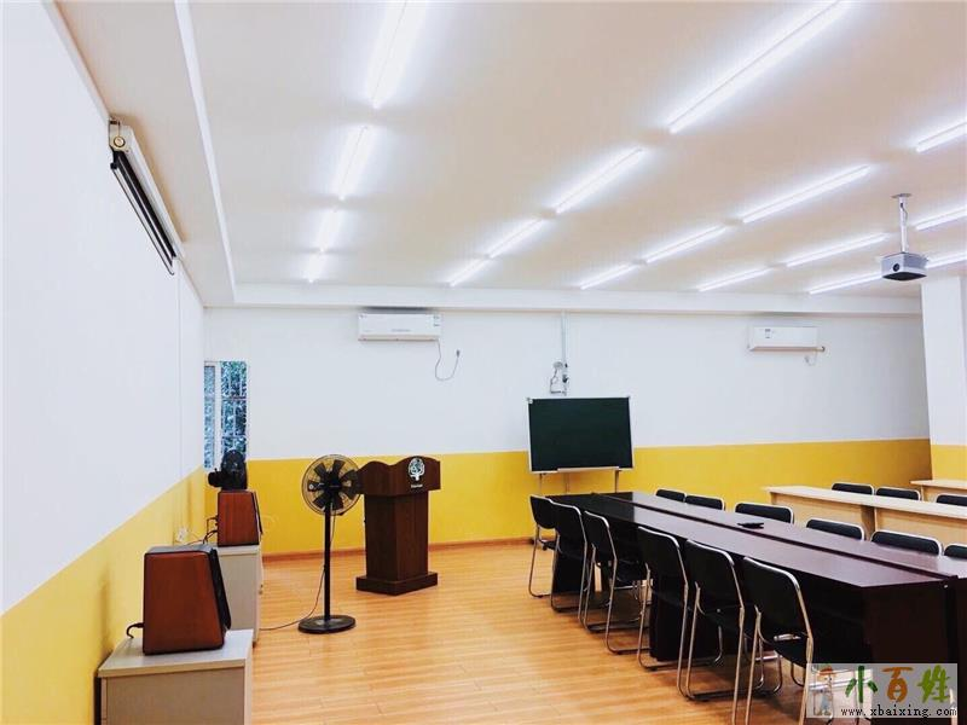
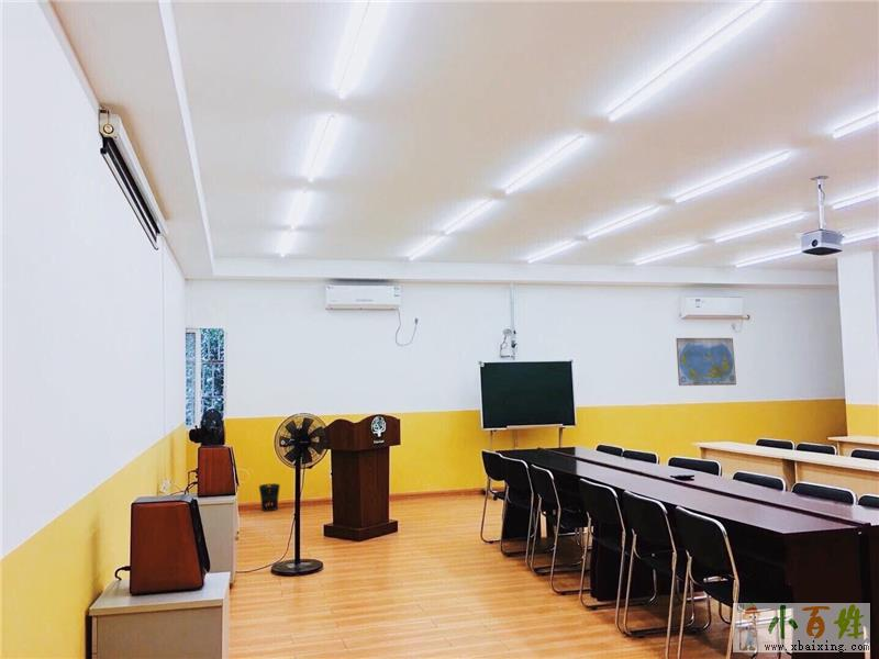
+ world map (705, 361)
+ wastebasket (269, 496)
